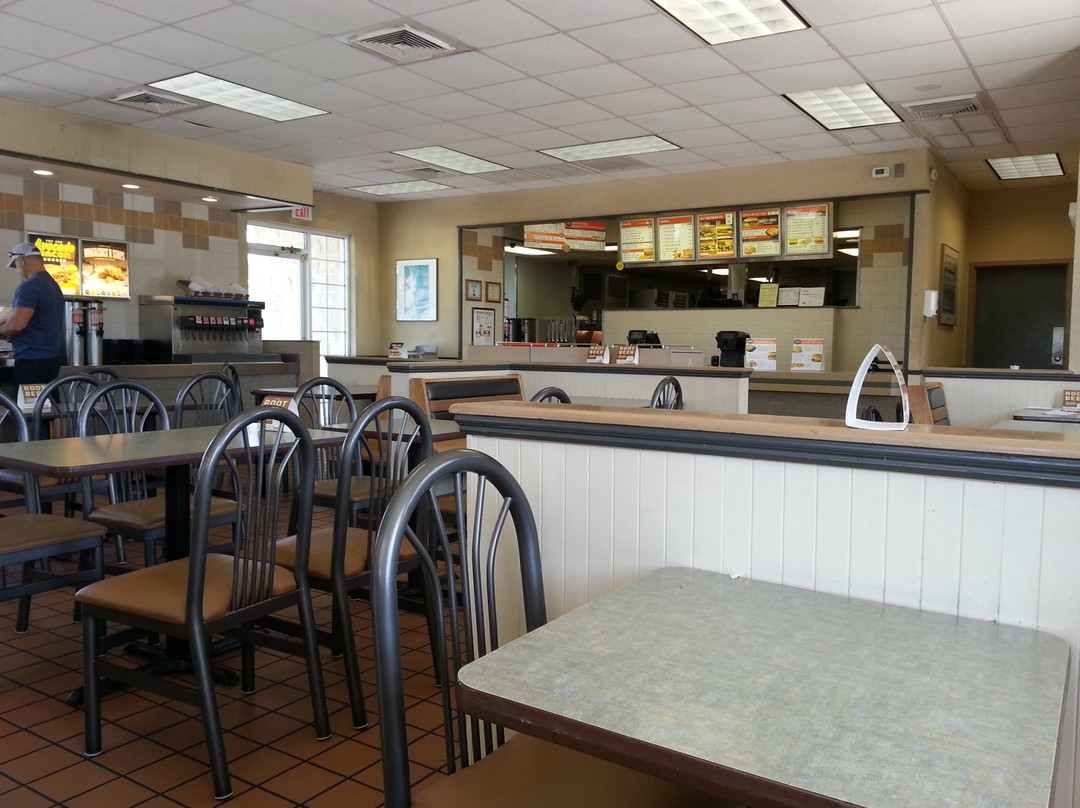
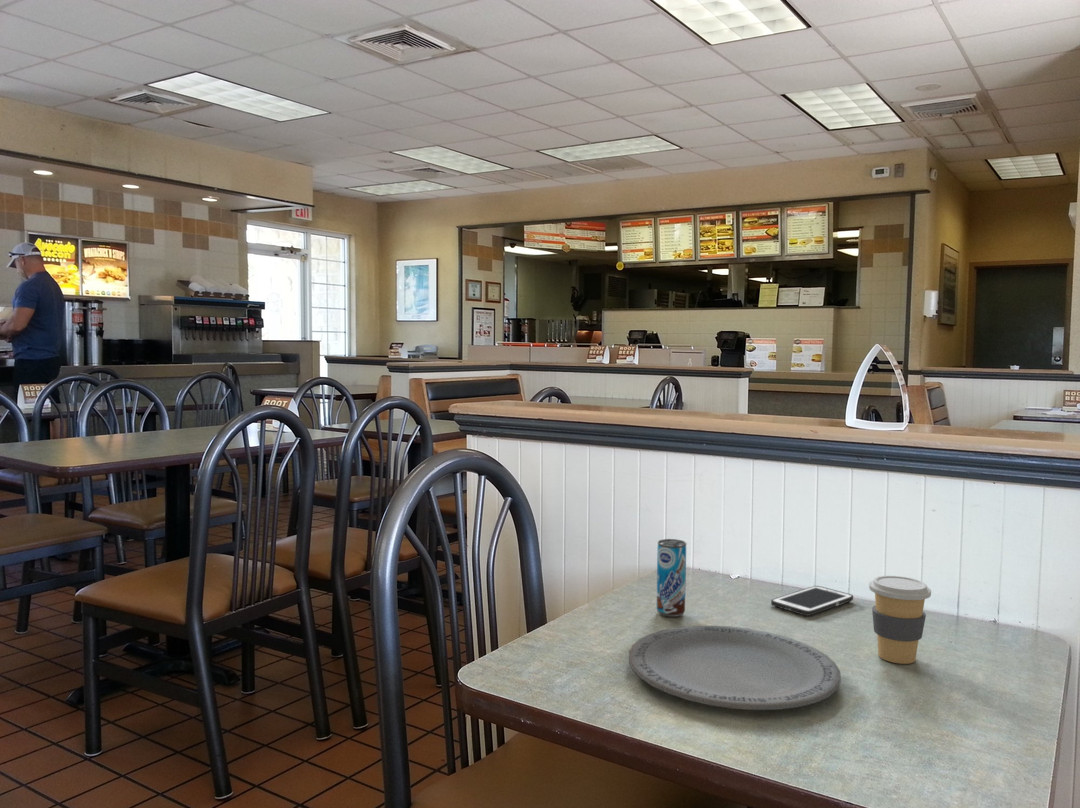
+ cell phone (812, 600)
+ plate (731, 666)
+ coffee cup (898, 619)
+ beverage can (671, 577)
